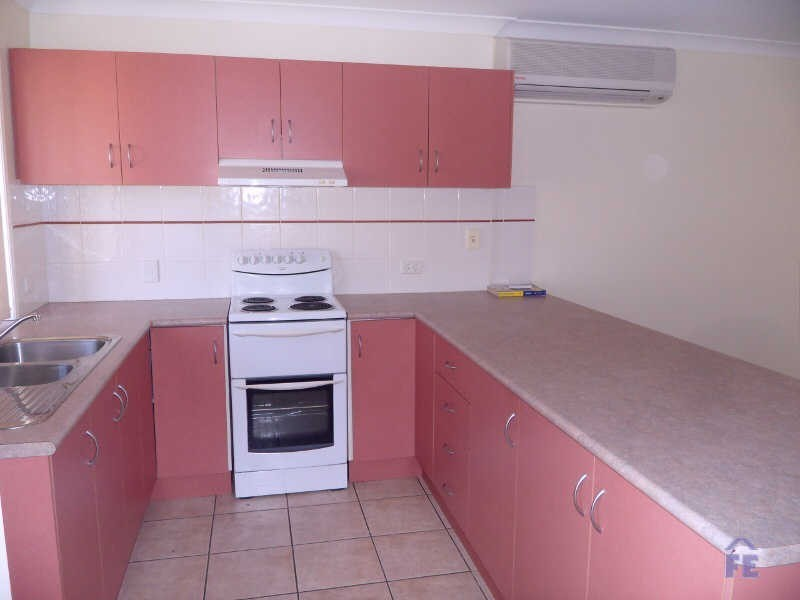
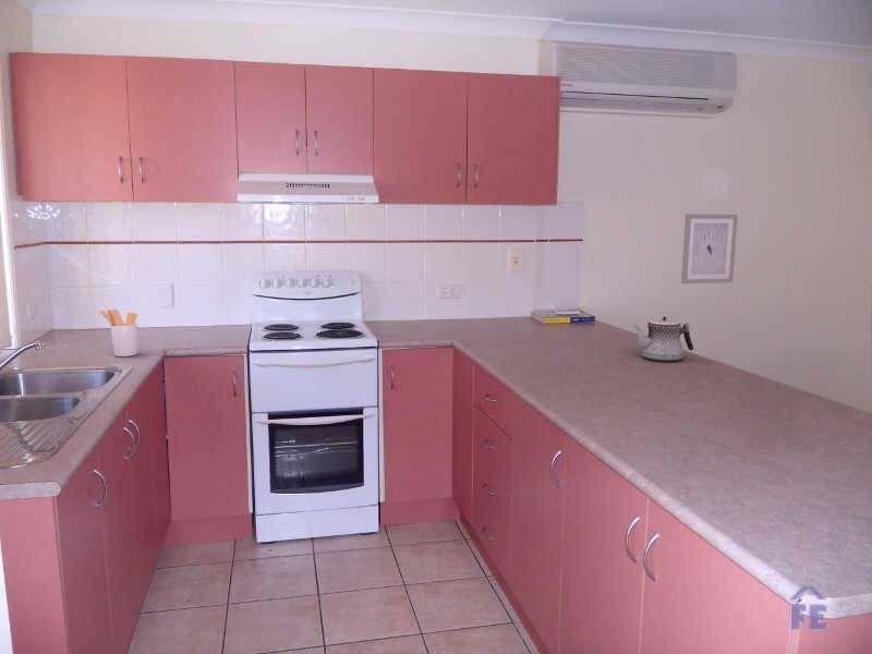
+ utensil holder (120, 331)
+ wall art (708, 249)
+ teapot (662, 337)
